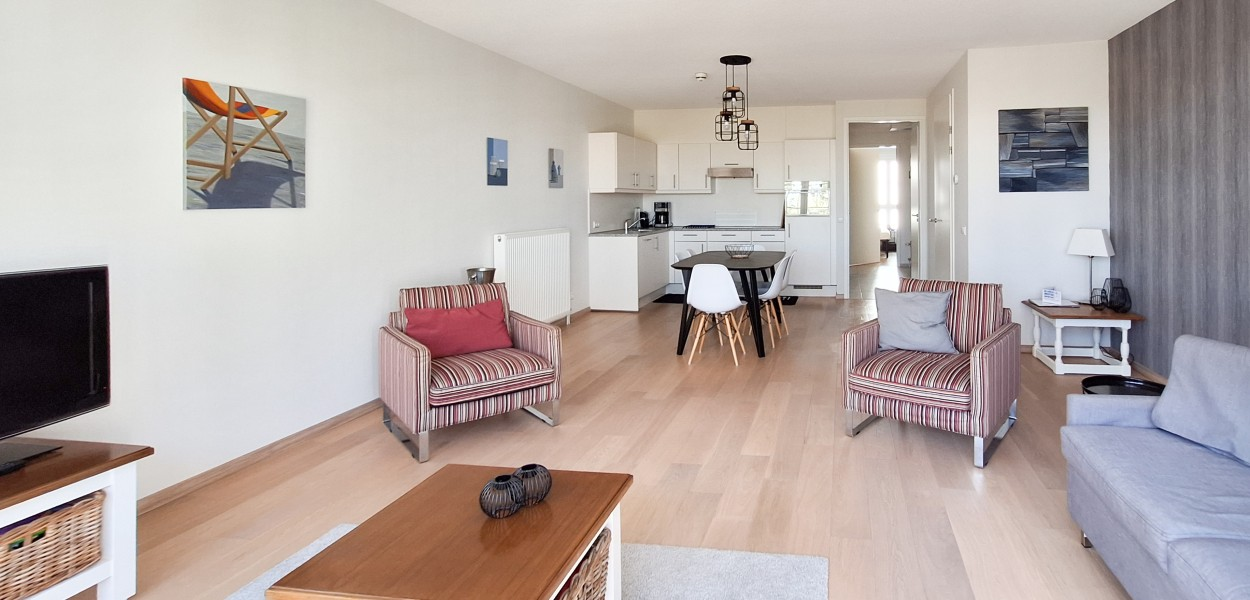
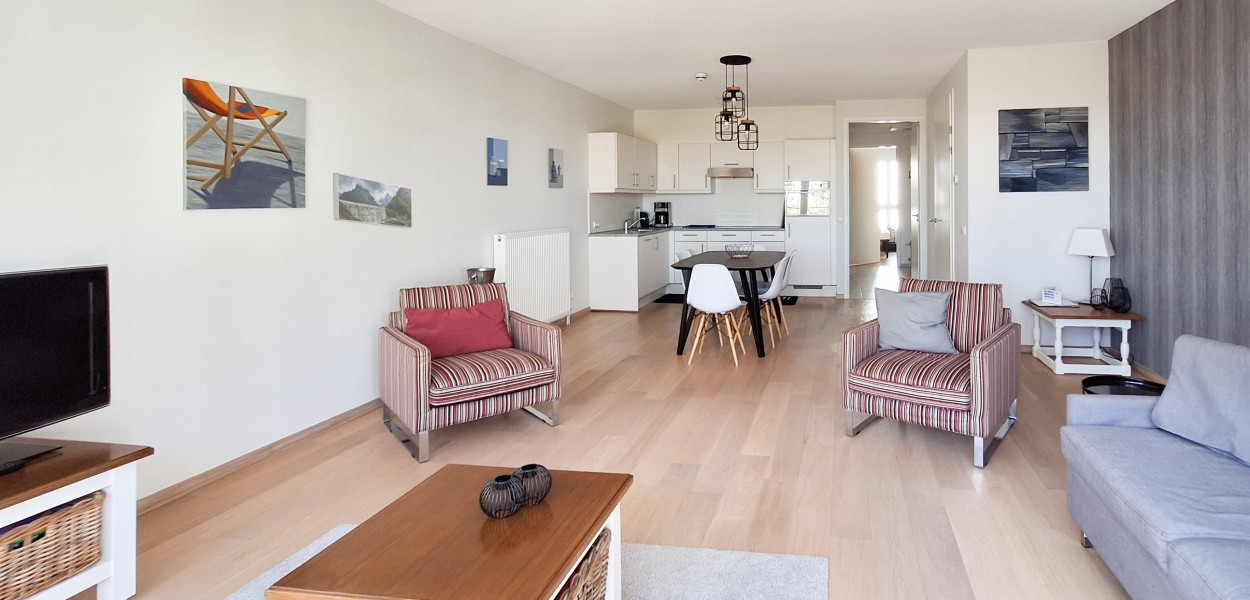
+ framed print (375, 202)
